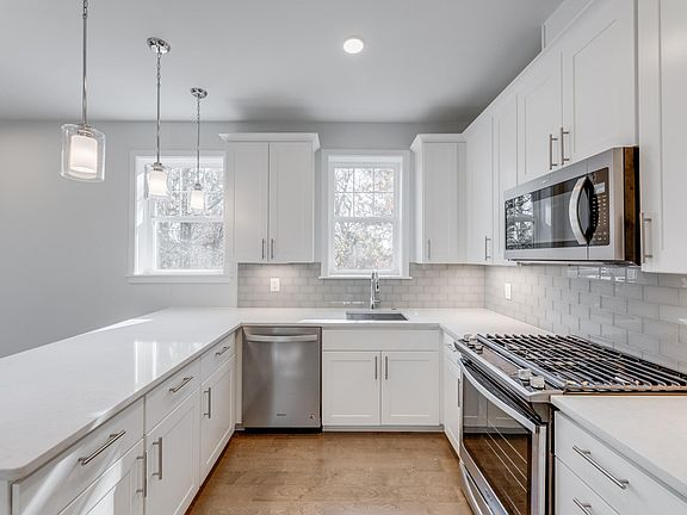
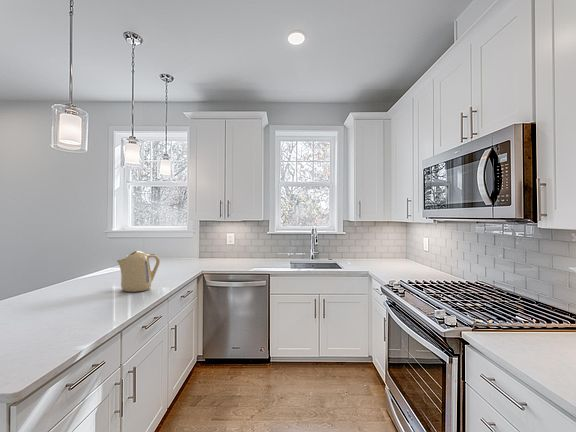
+ kettle (138, 270)
